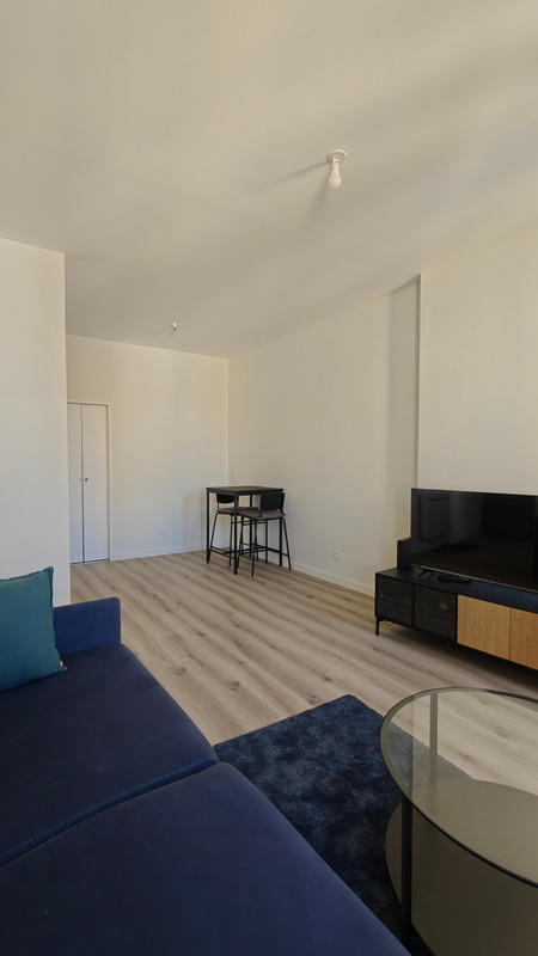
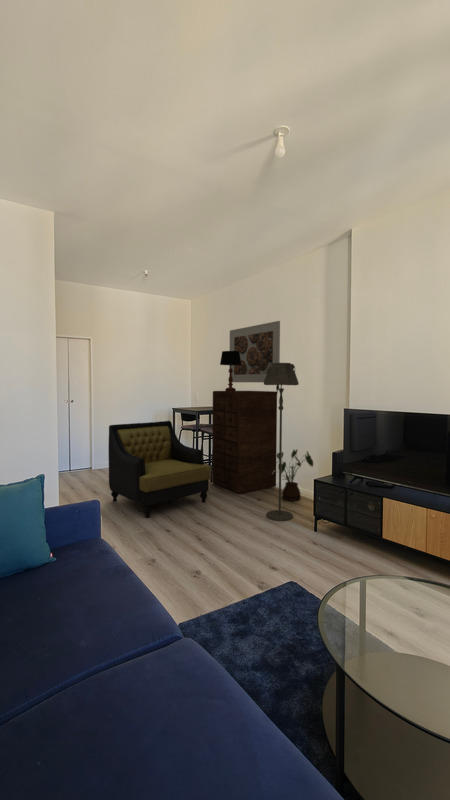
+ floor lamp (280, 440)
+ table lamp (230, 371)
+ dresser (242, 438)
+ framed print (252, 354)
+ armchair (159, 463)
+ house plant (291, 475)
